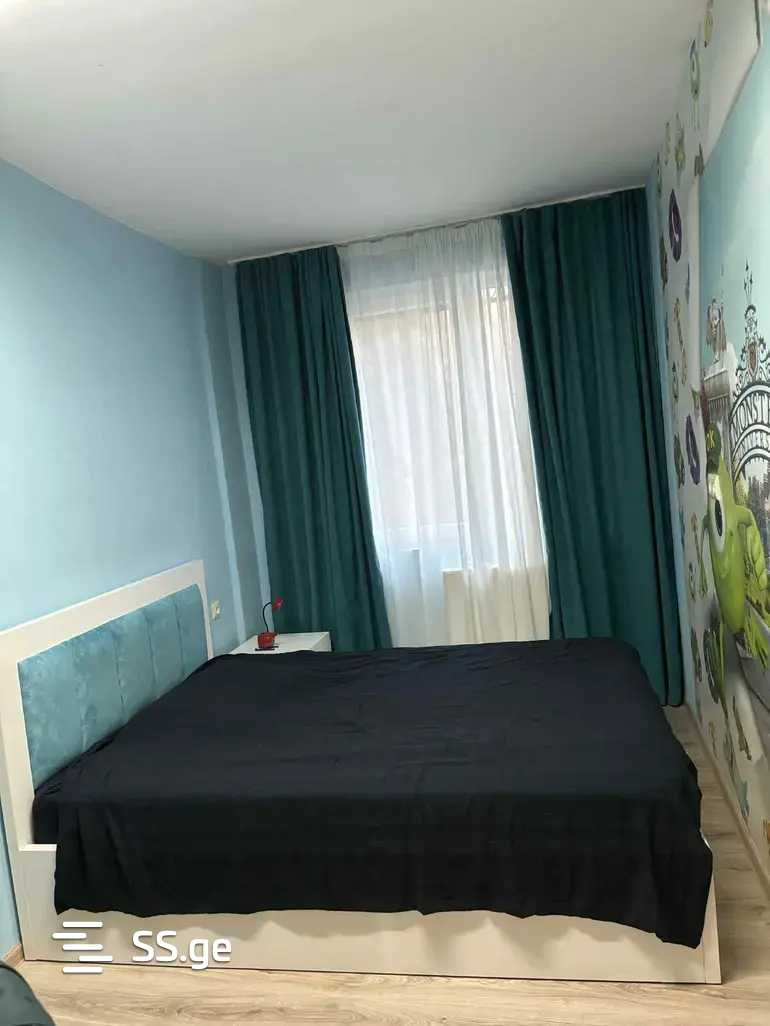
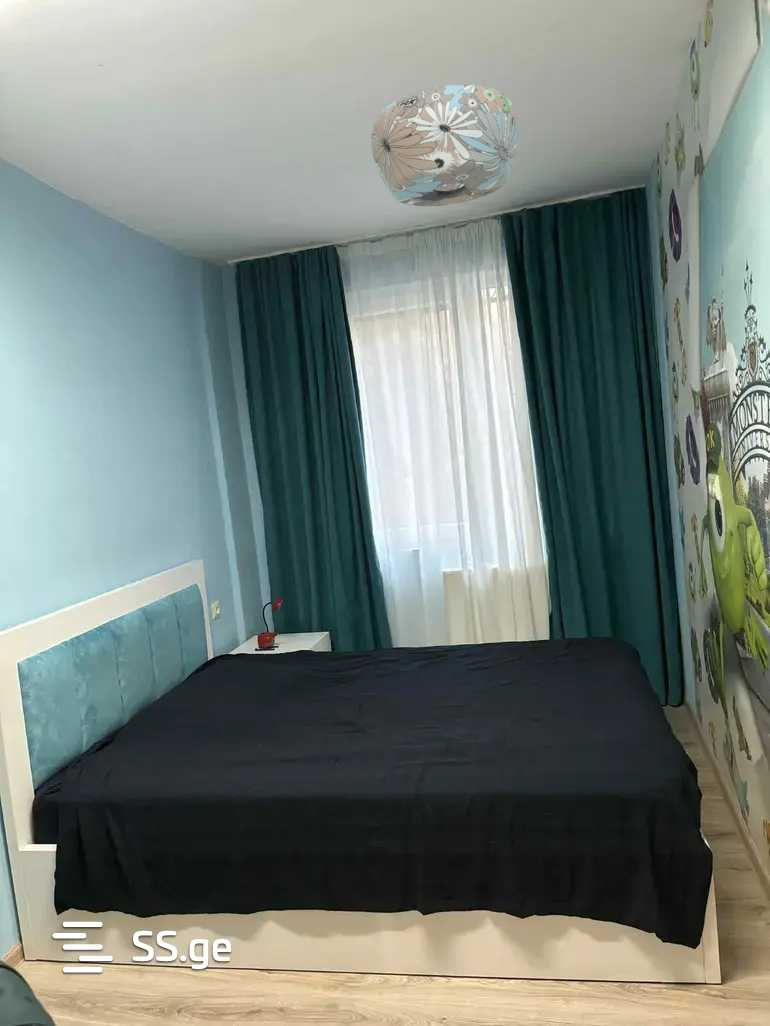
+ ceiling light (445, 152)
